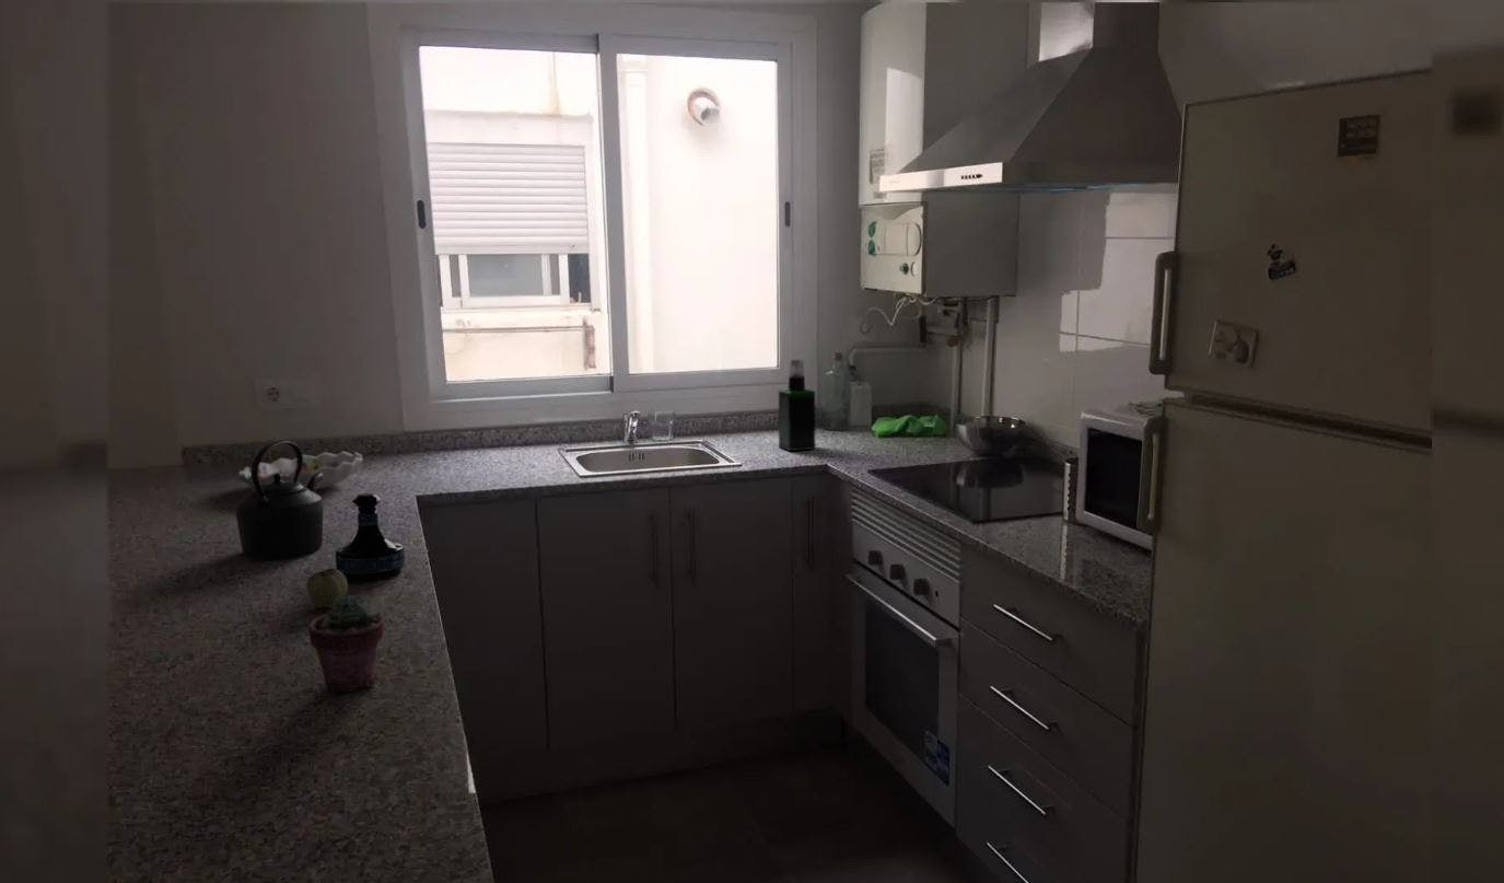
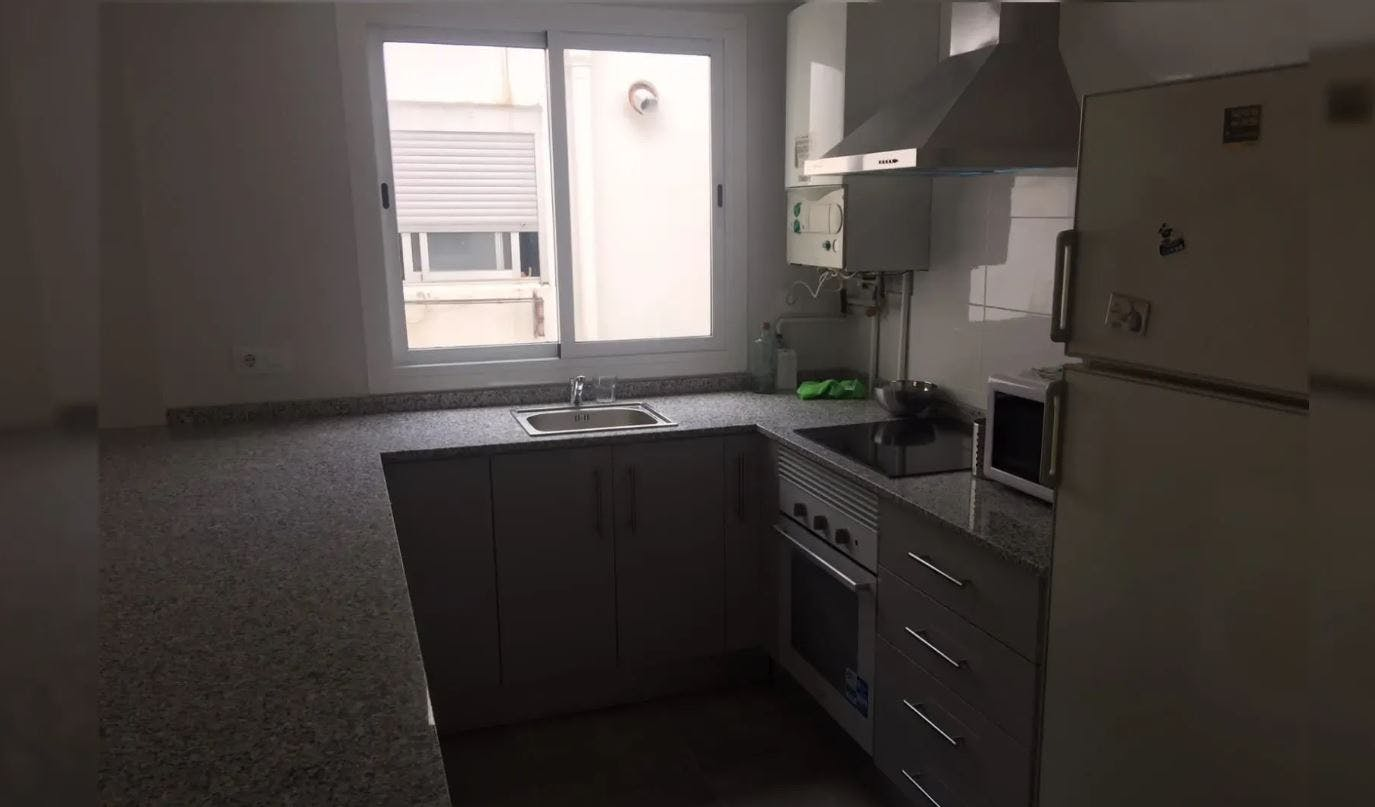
- decorative bowl (302, 473)
- tequila bottle (369, 533)
- apple (327, 586)
- kettle (289, 491)
- spray bottle (796, 404)
- potted succulent (348, 639)
